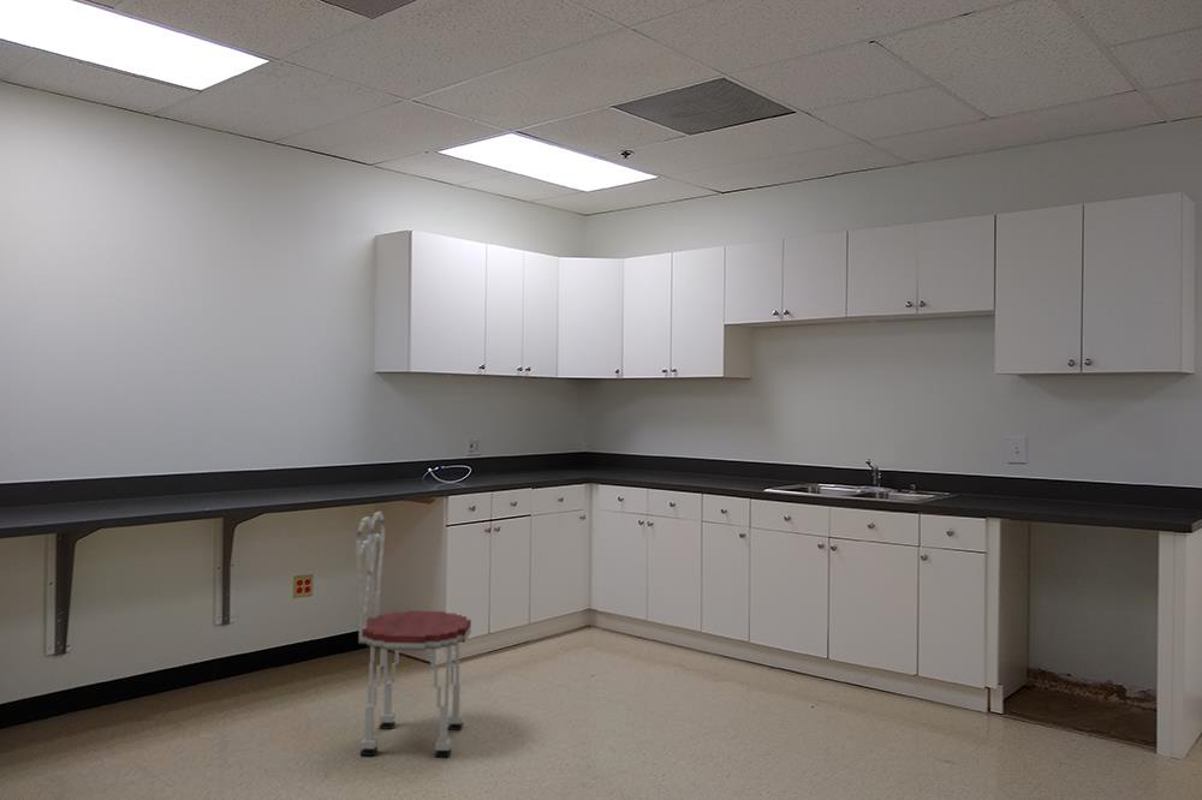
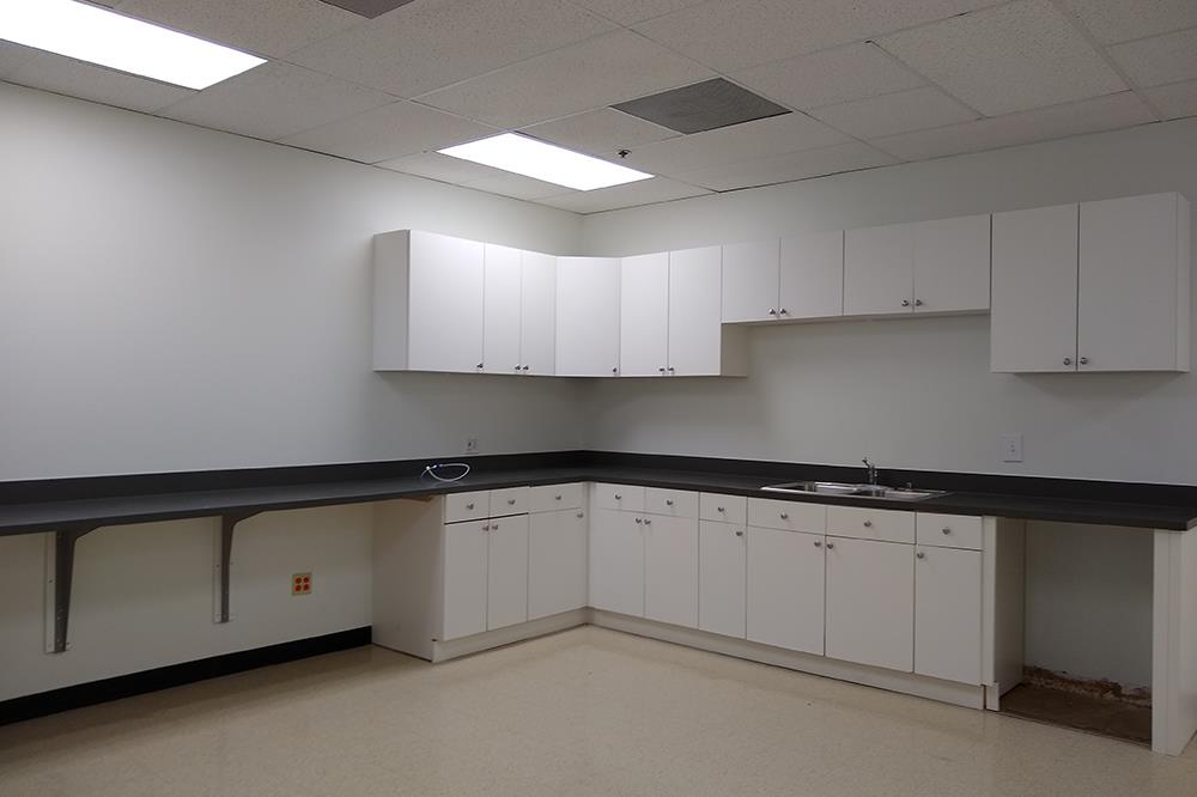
- dining chair (416, 627)
